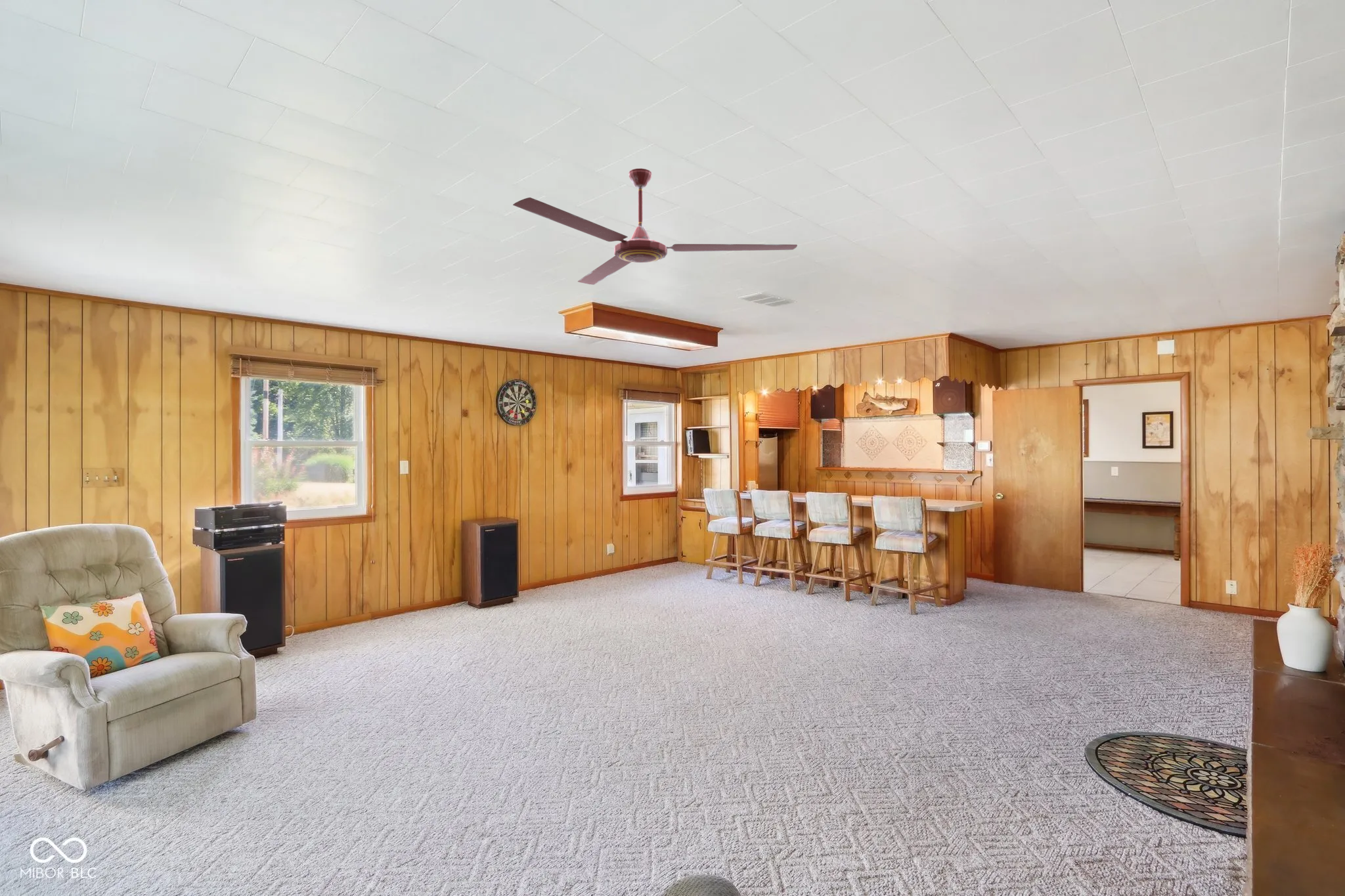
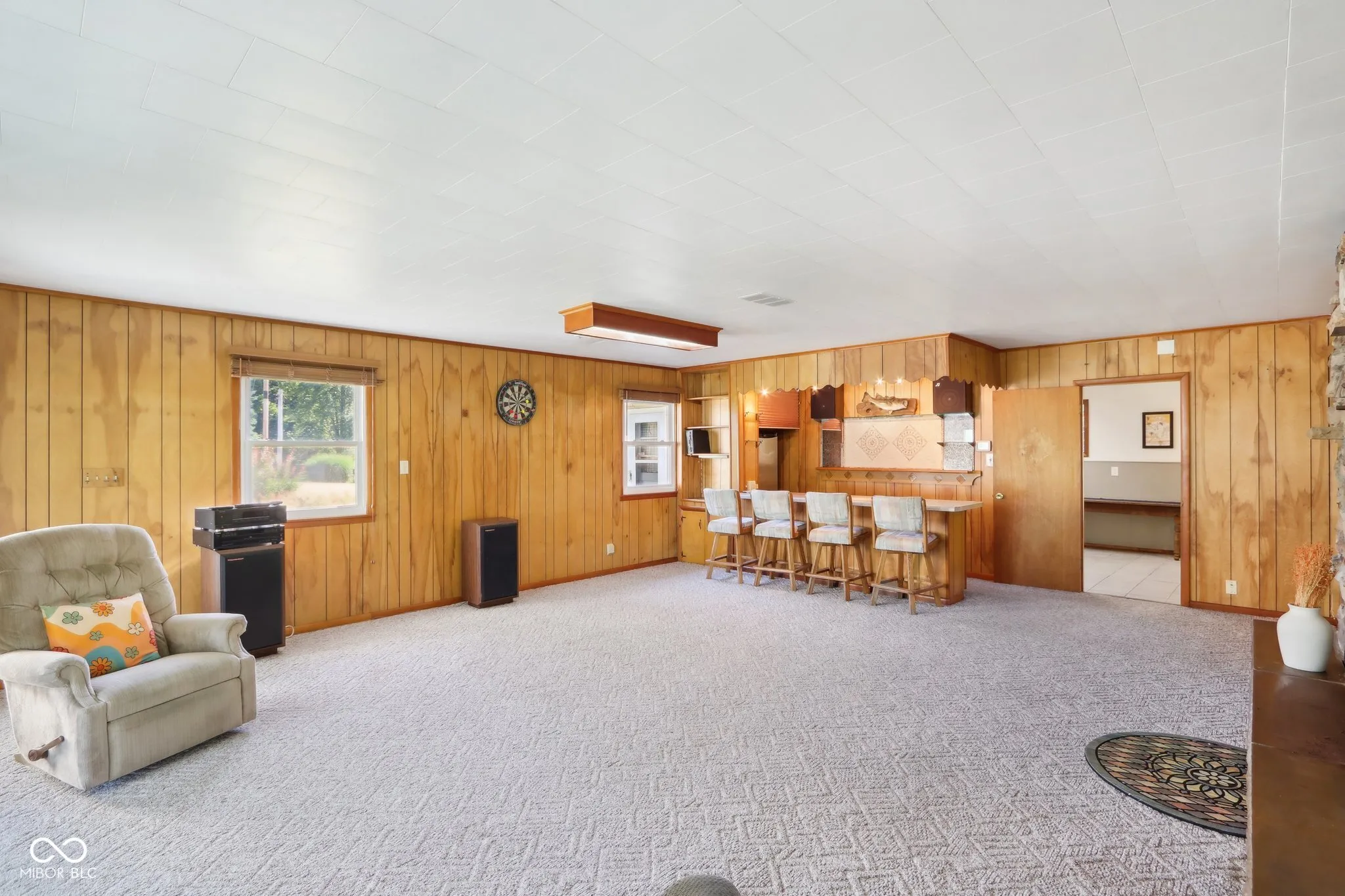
- ceiling fan (646, 230)
